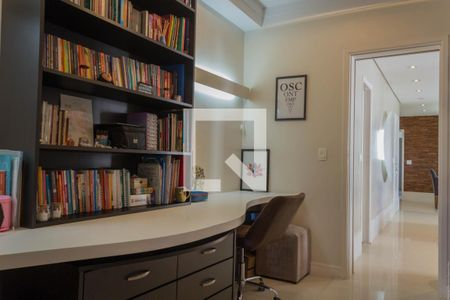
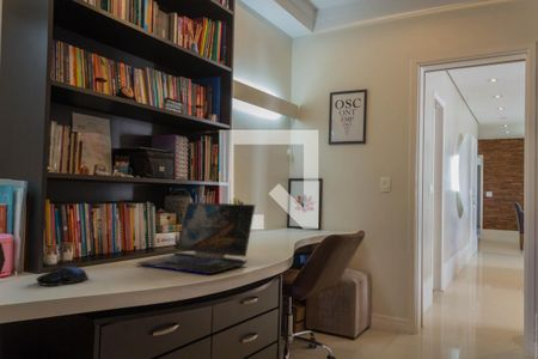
+ laptop (197, 233)
+ computer mouse (62, 274)
